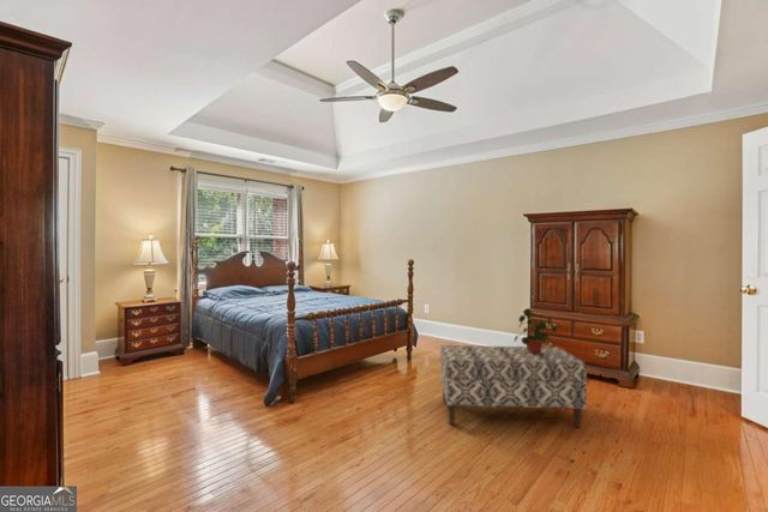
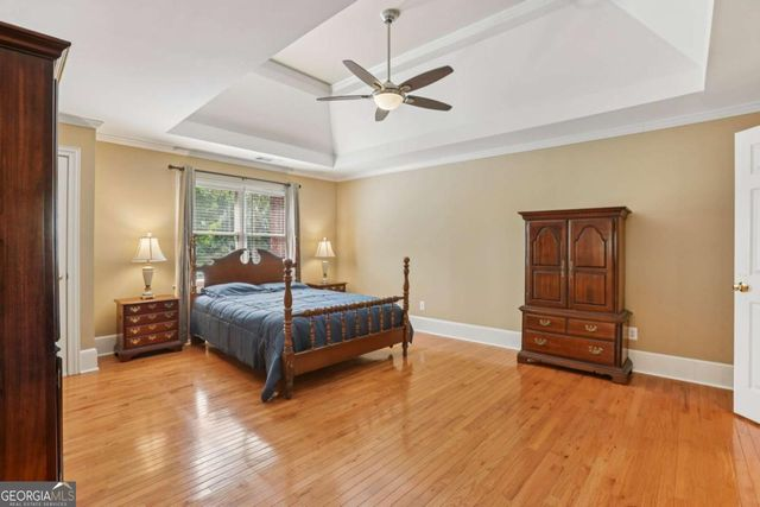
- potted plant (534, 331)
- bench (506, 383)
